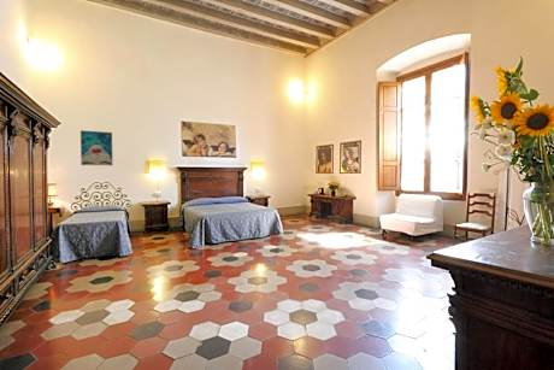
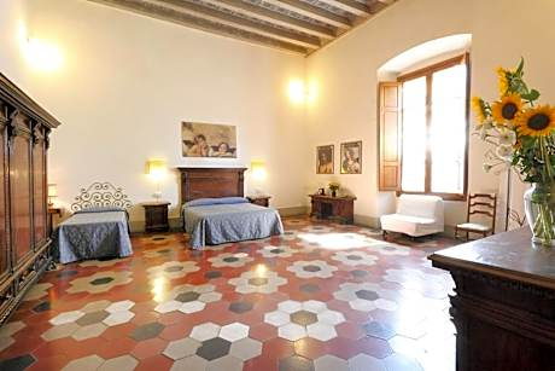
- wall art (96, 148)
